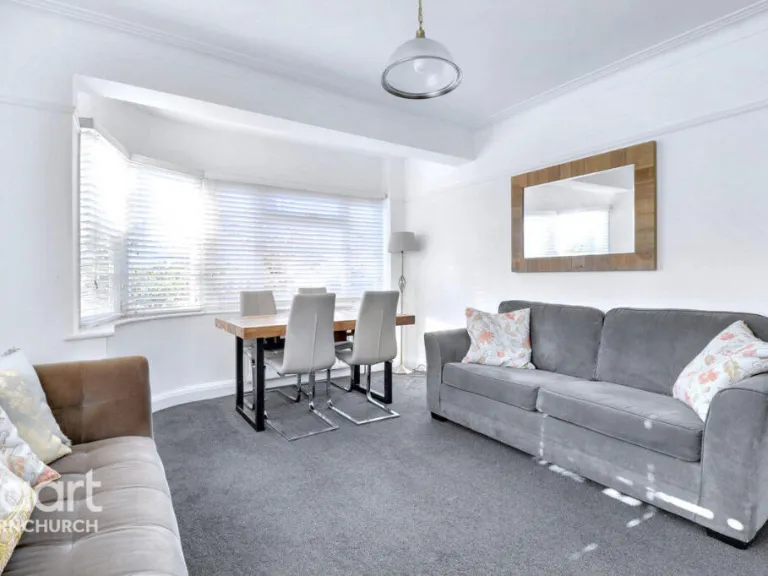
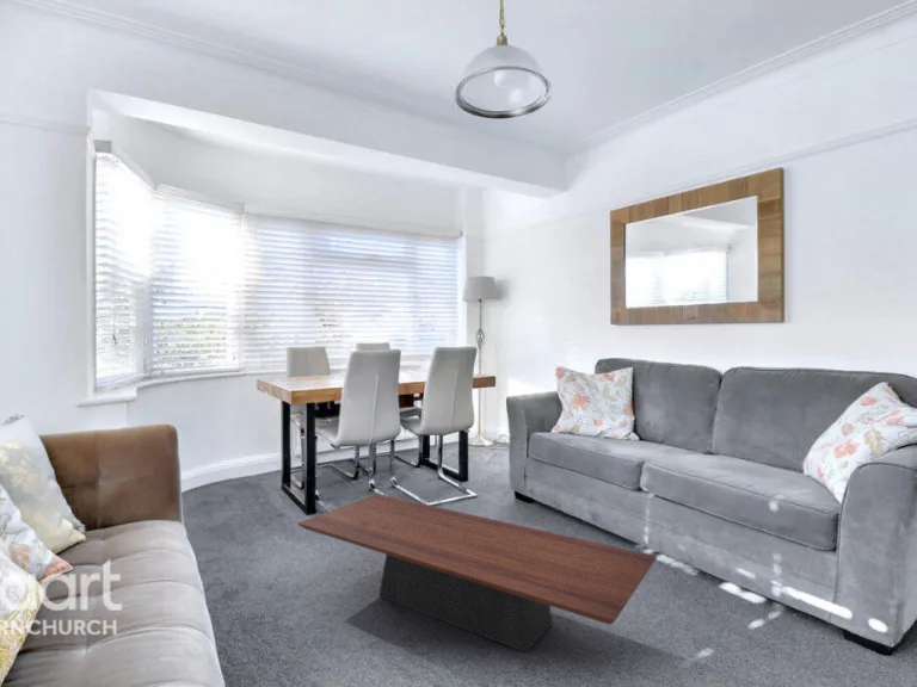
+ coffee table (461, 572)
